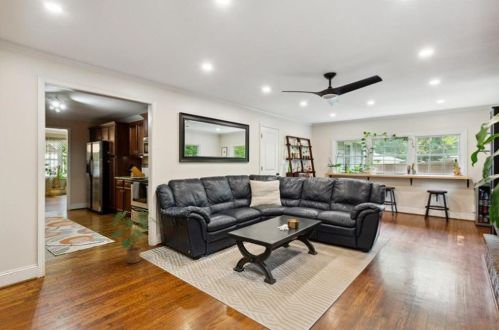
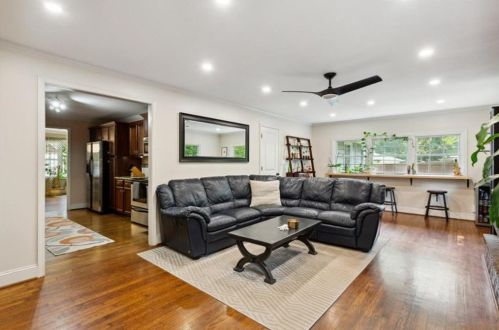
- house plant (134, 234)
